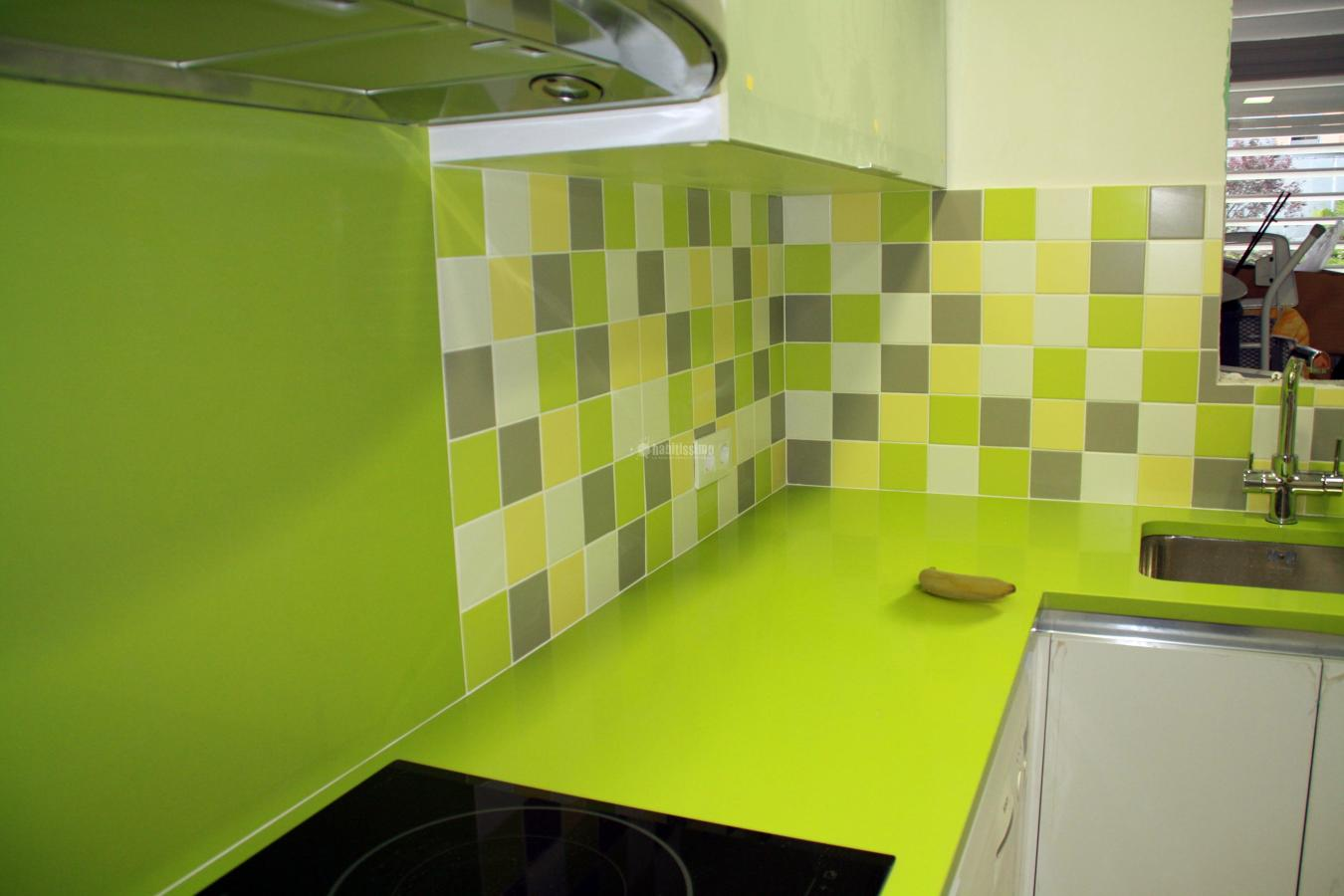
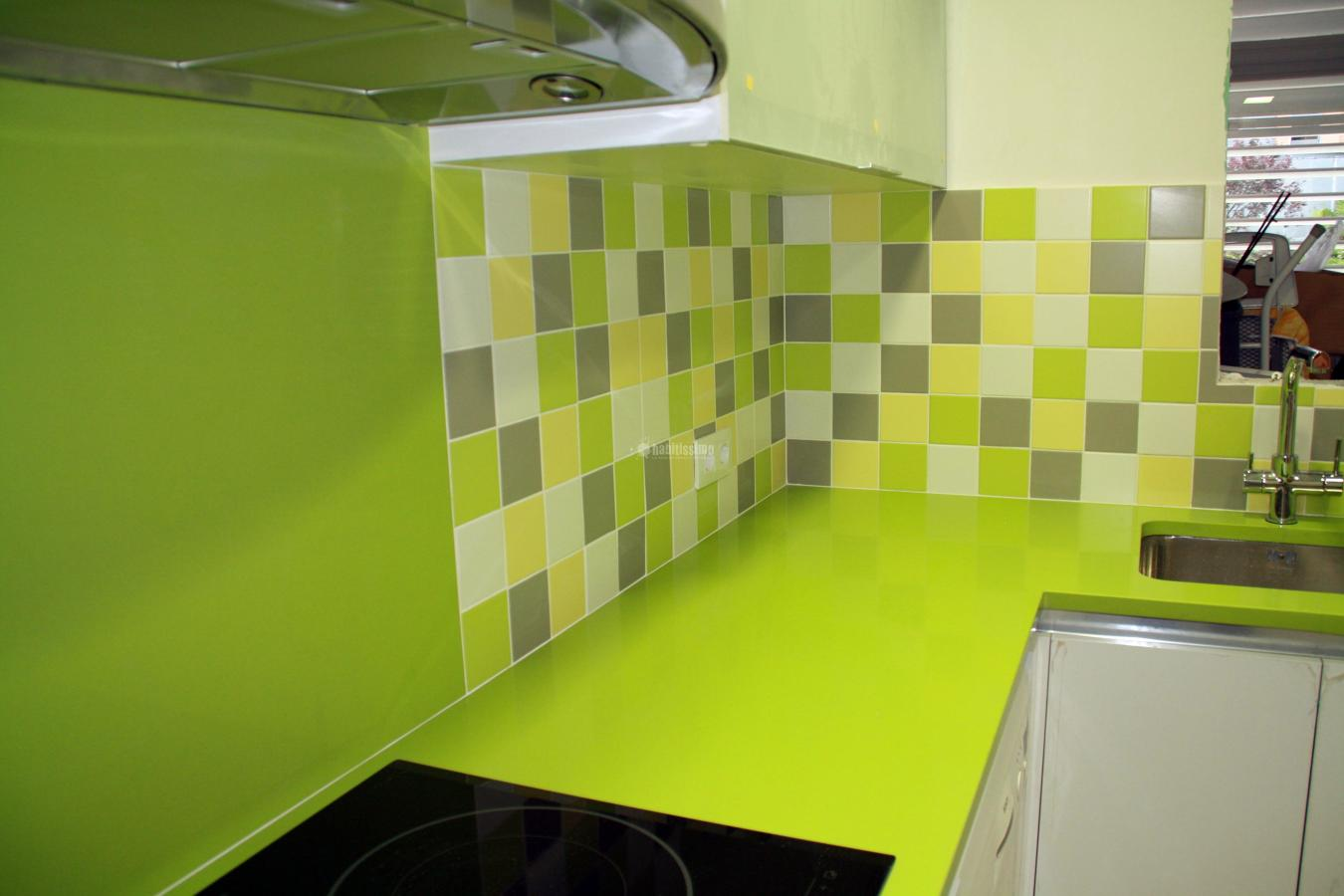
- banana (965, 581)
